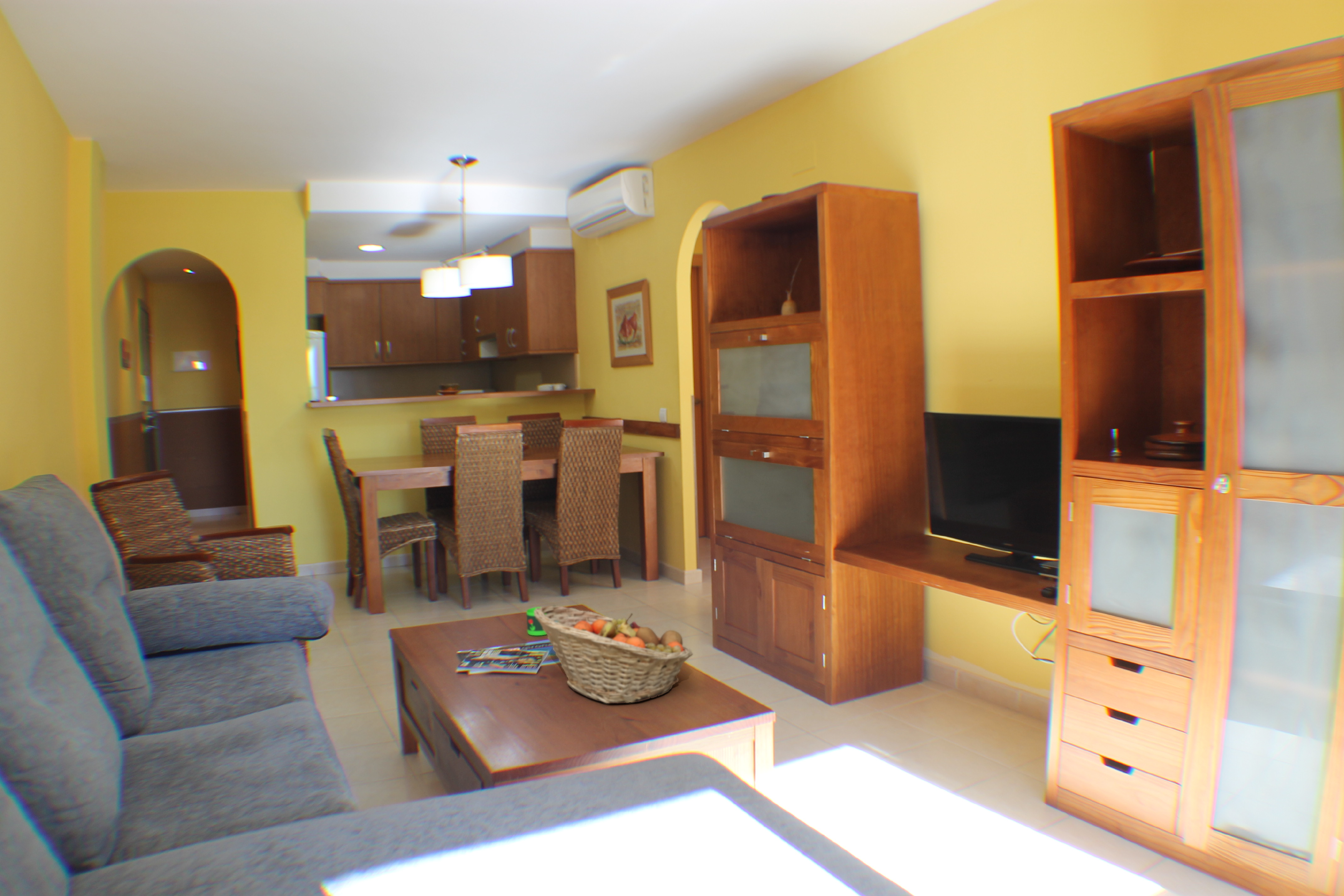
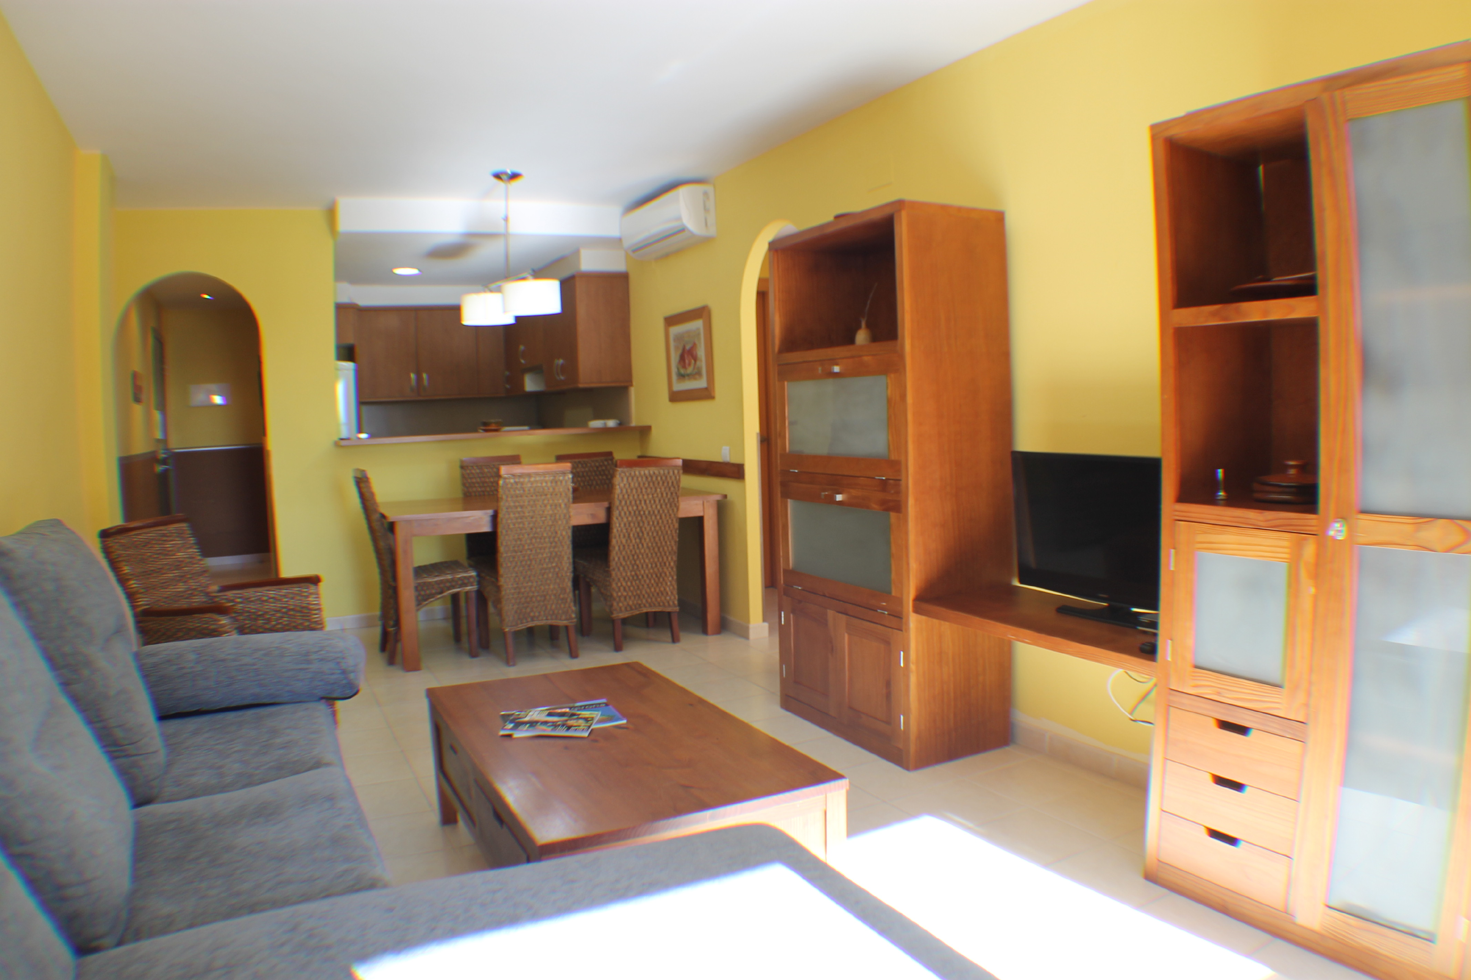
- mug (545, 614)
- fruit basket (612, 645)
